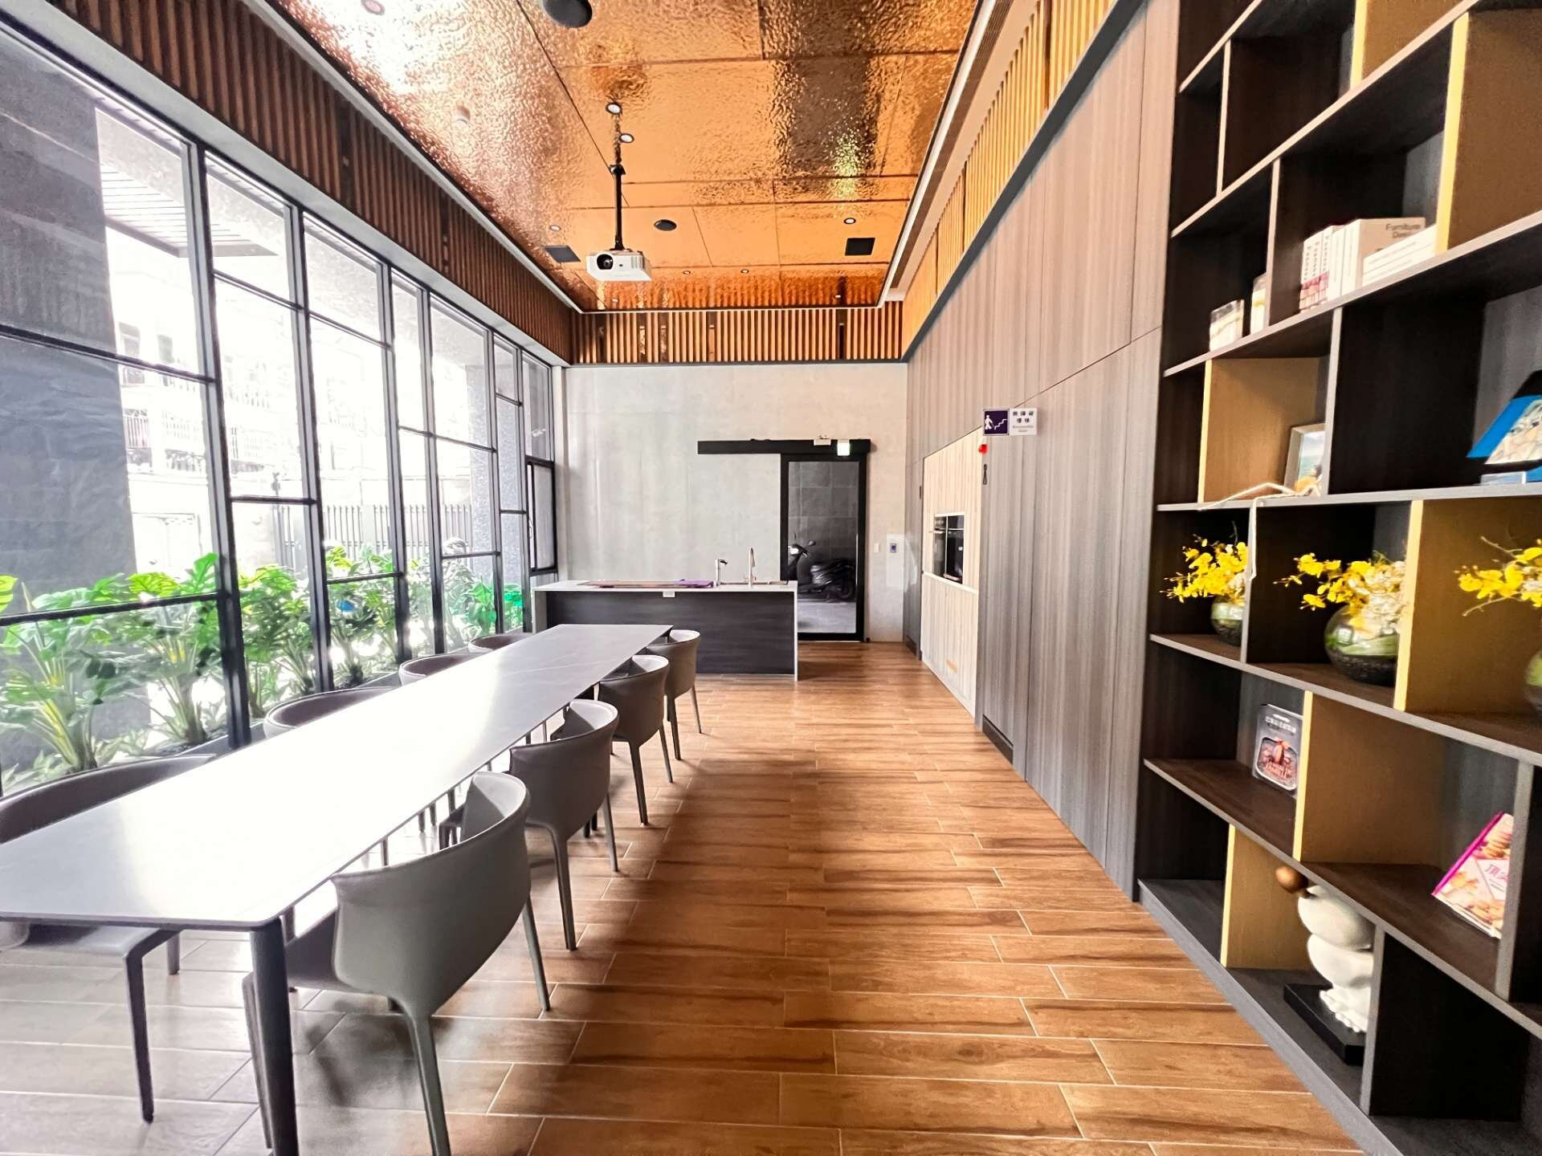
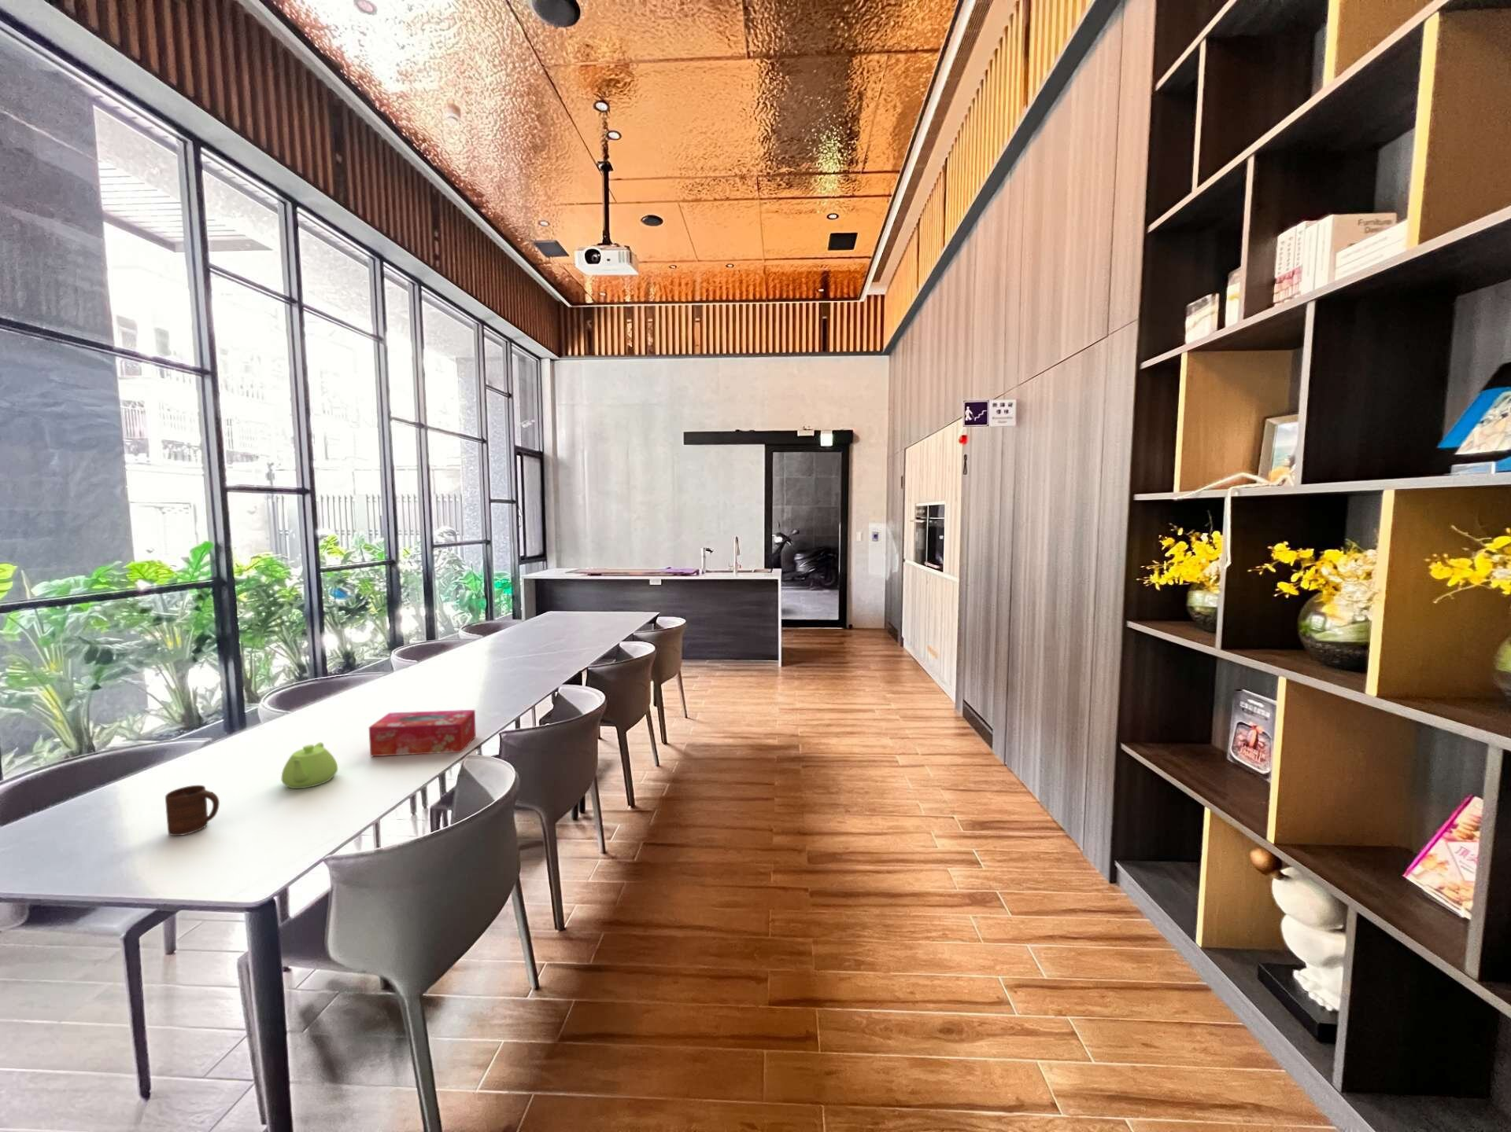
+ teapot (308, 765)
+ tissue box (425, 731)
+ cup (193, 809)
